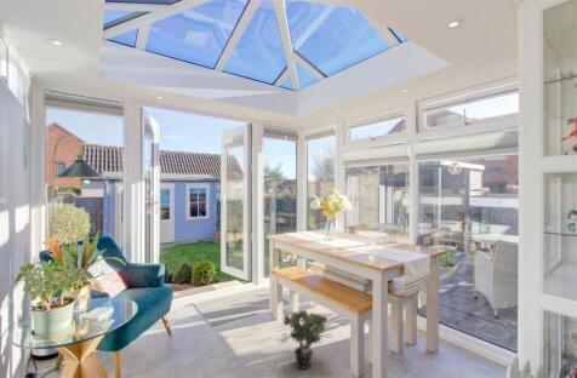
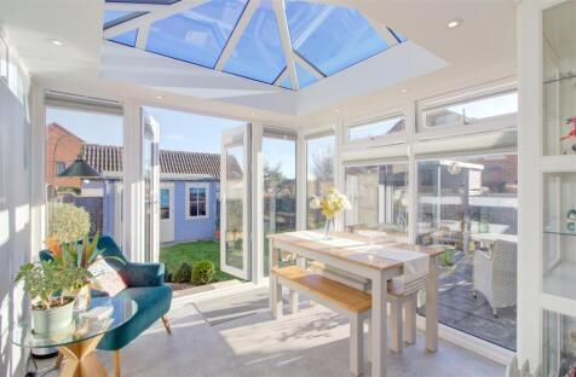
- potted plant (305, 338)
